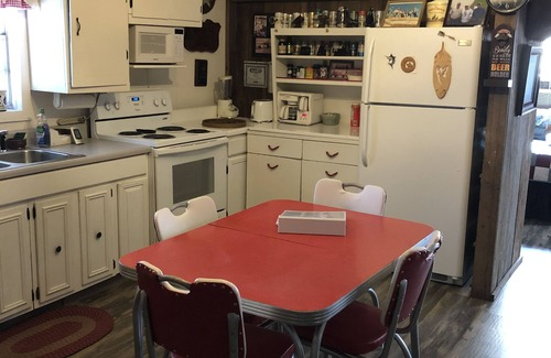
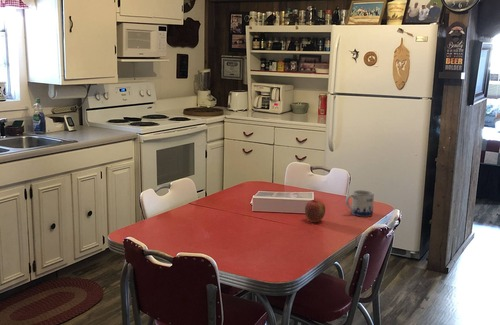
+ apple (315, 210)
+ mug (360, 203)
